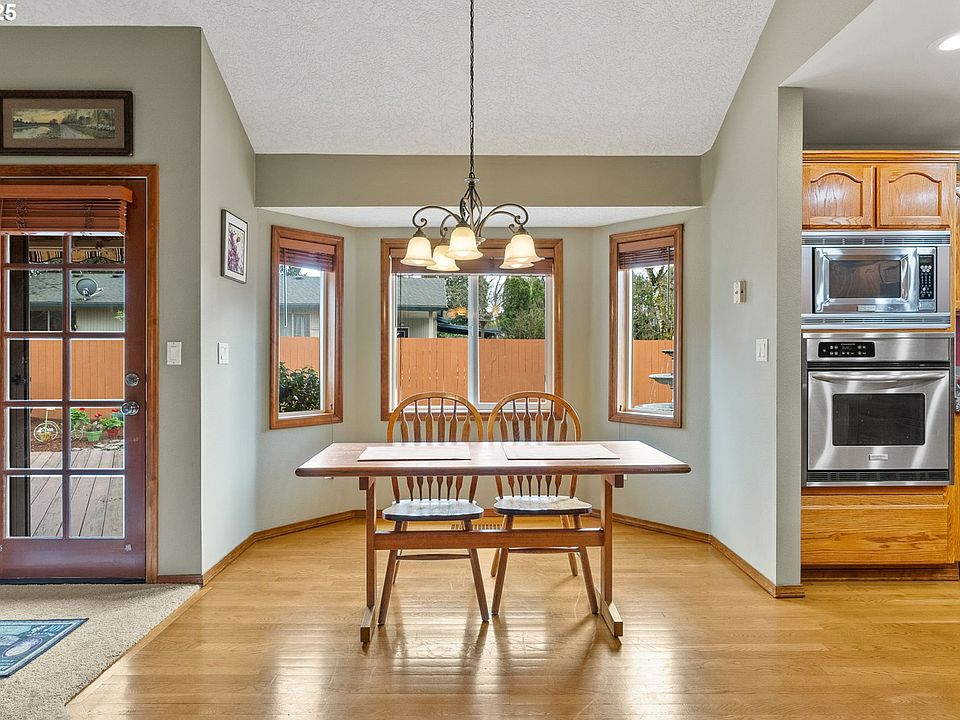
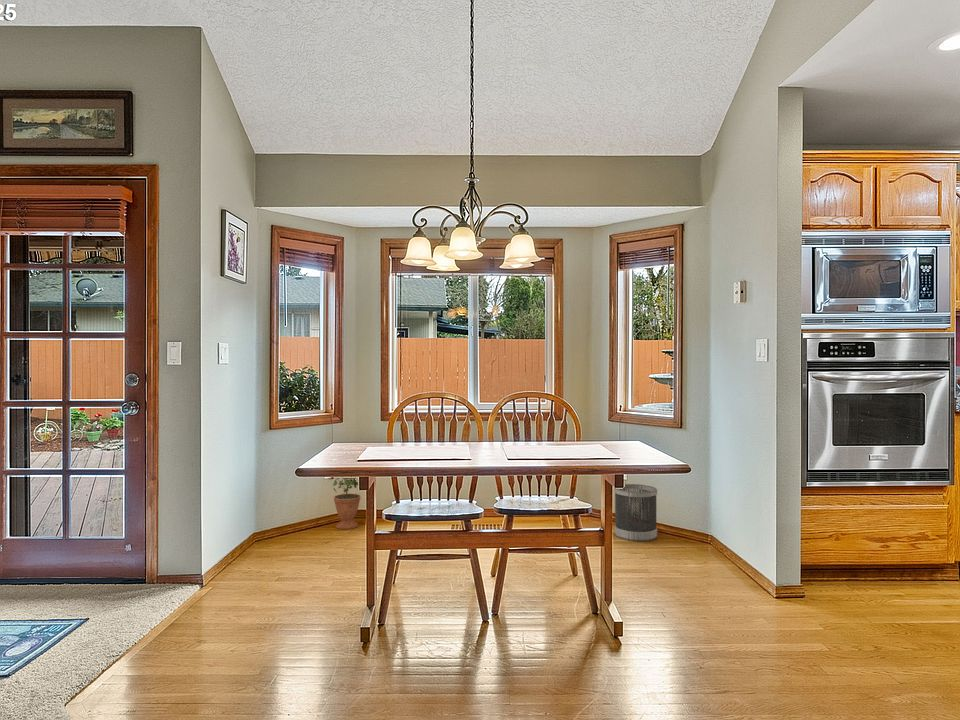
+ wastebasket (635, 512)
+ potted plant (343, 488)
